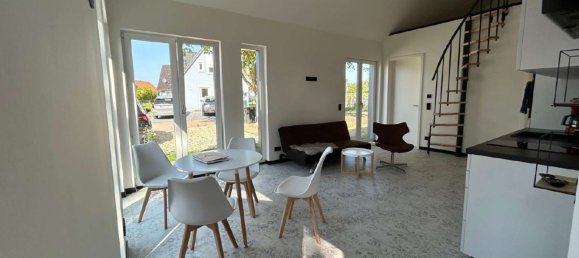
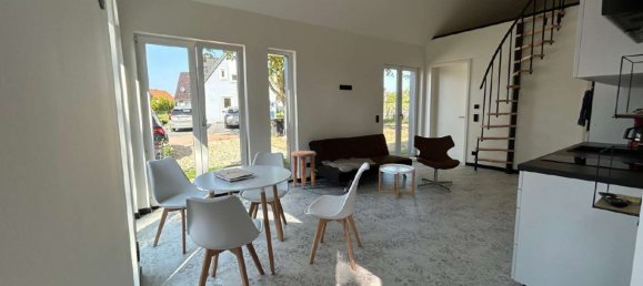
+ side table (303, 168)
